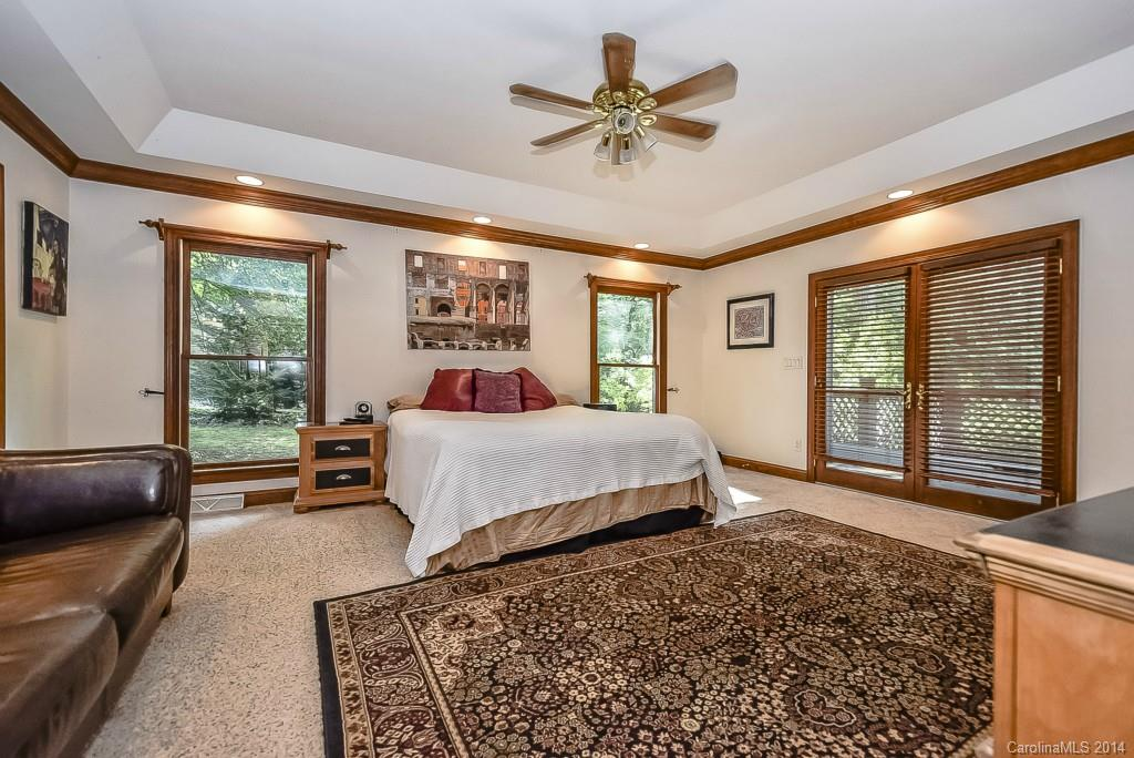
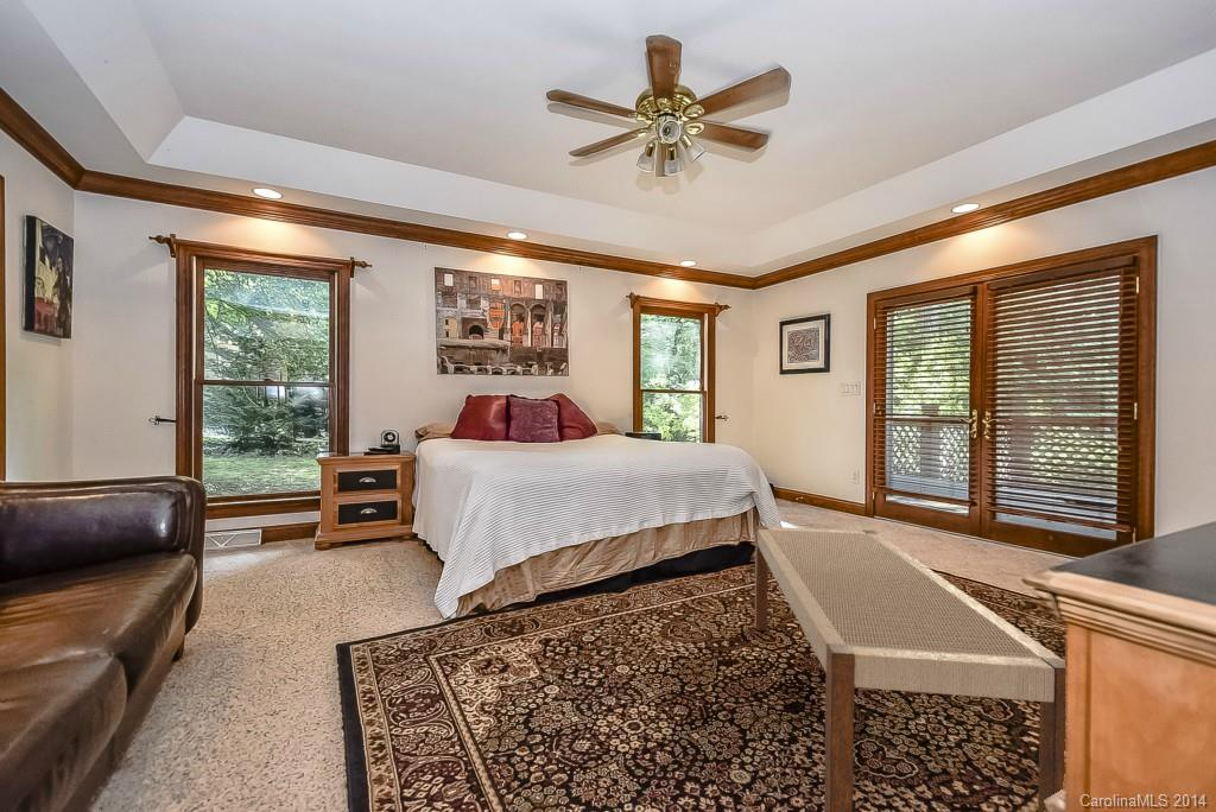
+ bench (859, 639)
